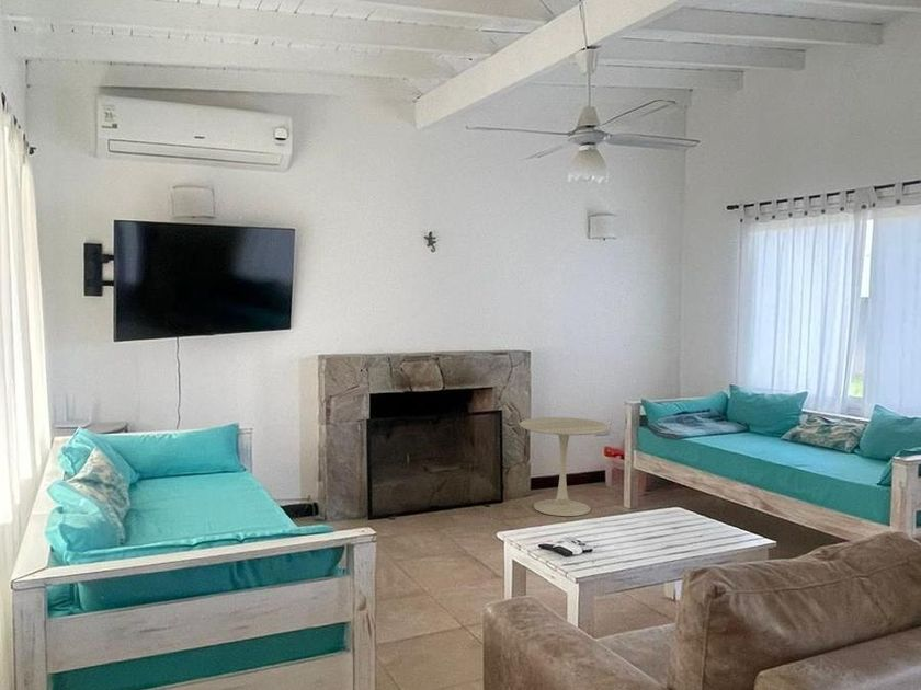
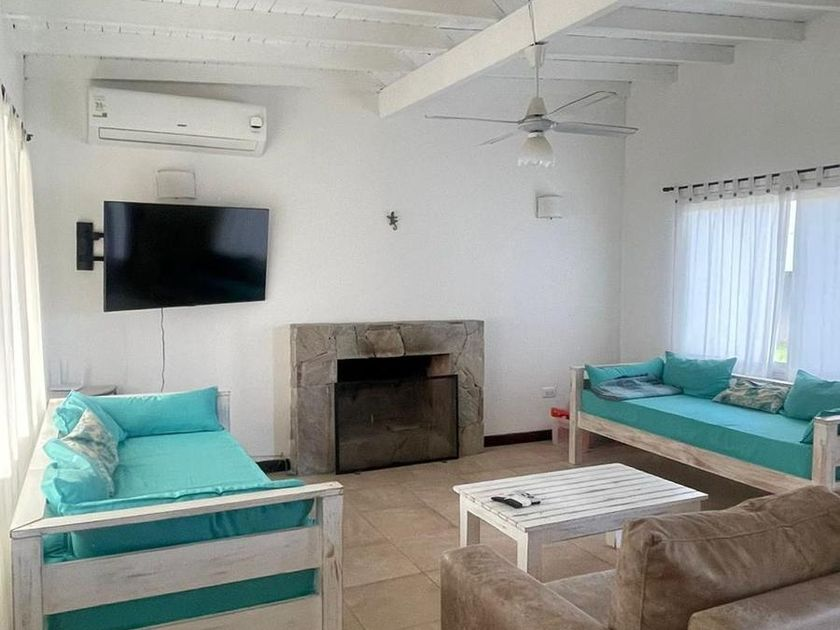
- side table (562, 465)
